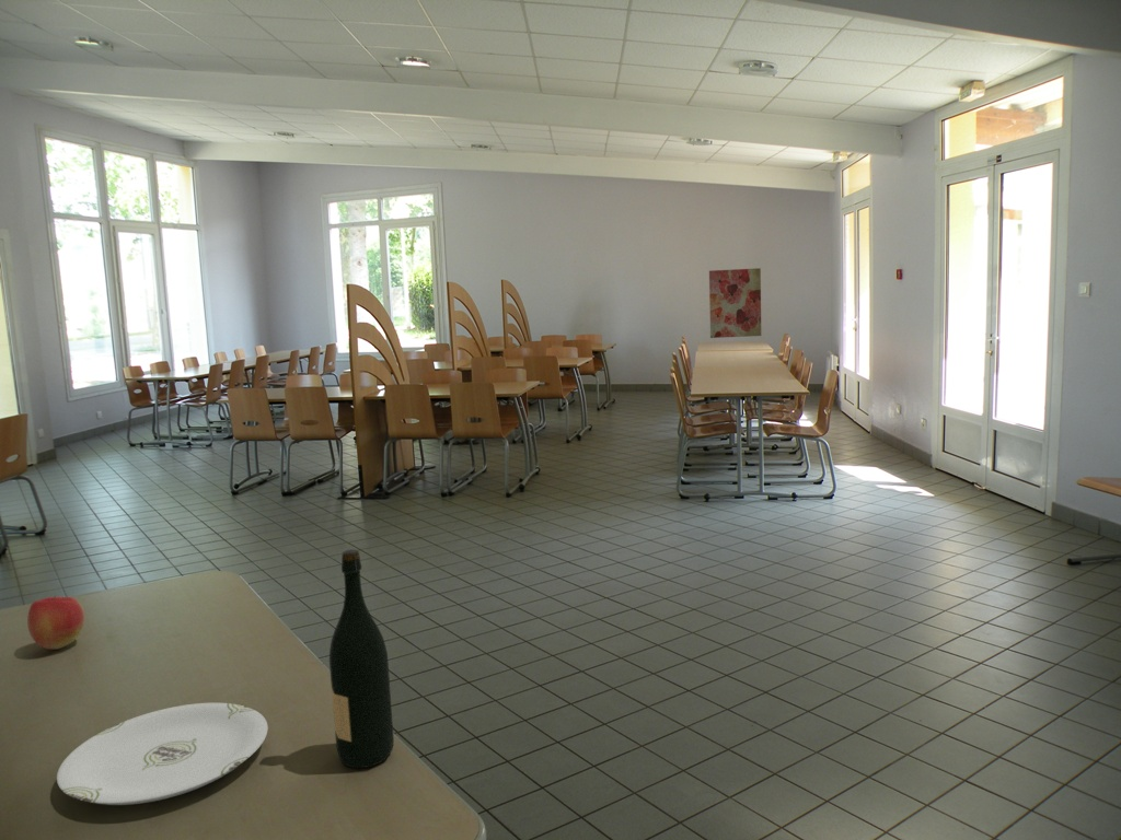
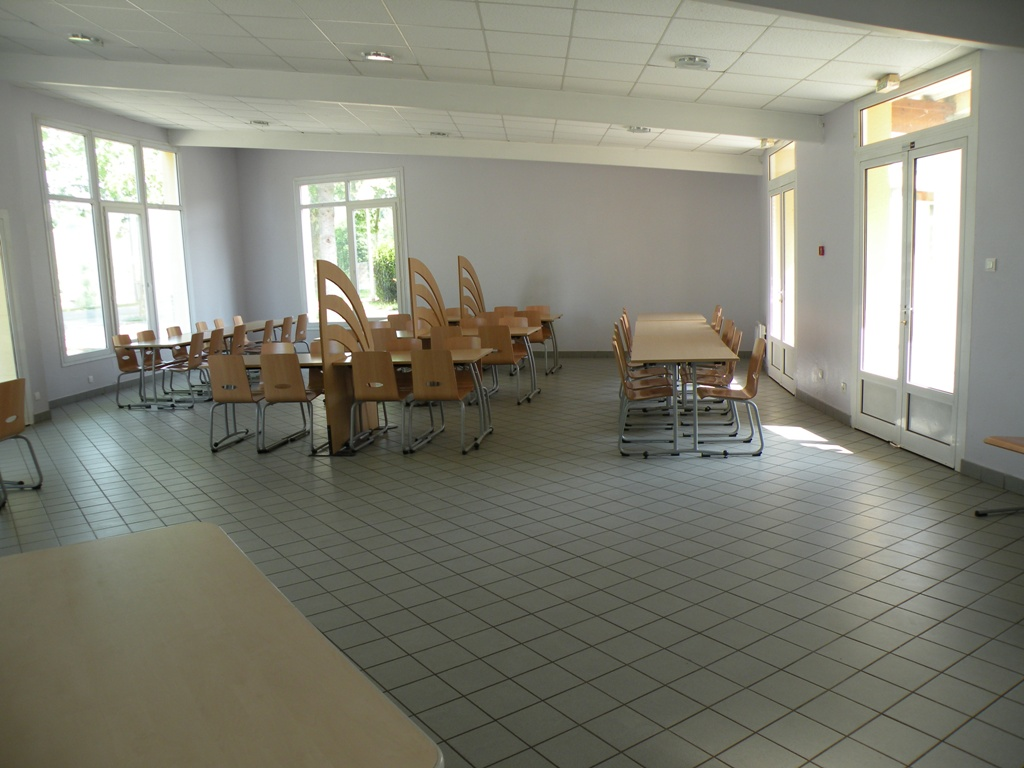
- wine bottle (358, 654)
- apple (55, 621)
- wall art (735, 303)
- plate (167, 754)
